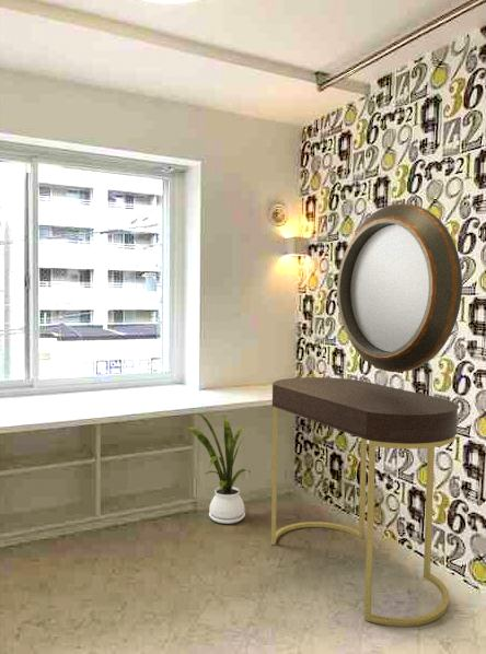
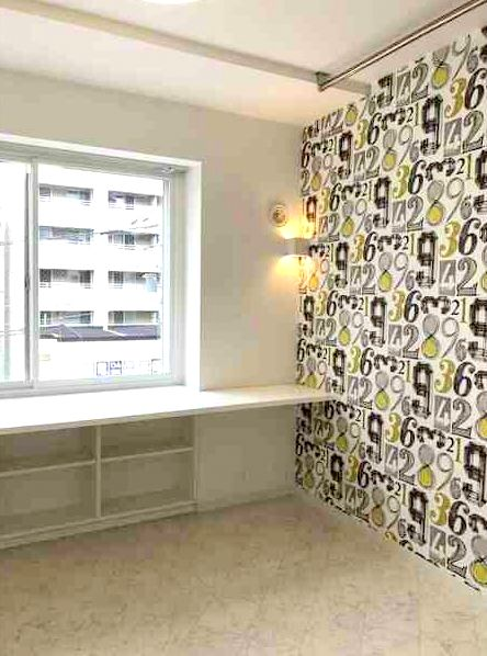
- home mirror (387, 288)
- house plant (222, 463)
- console table (360, 479)
